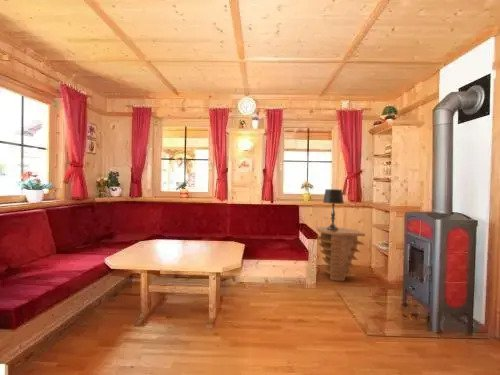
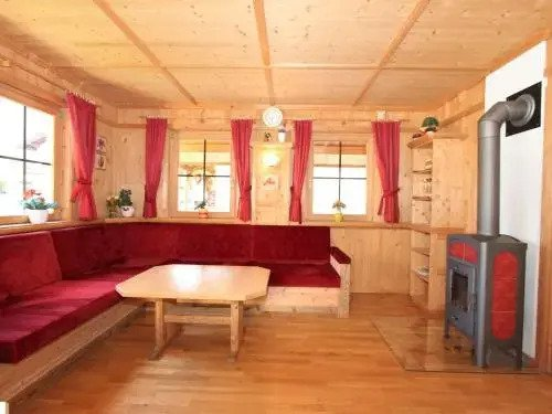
- side table (338, 253)
- table lamp (333, 209)
